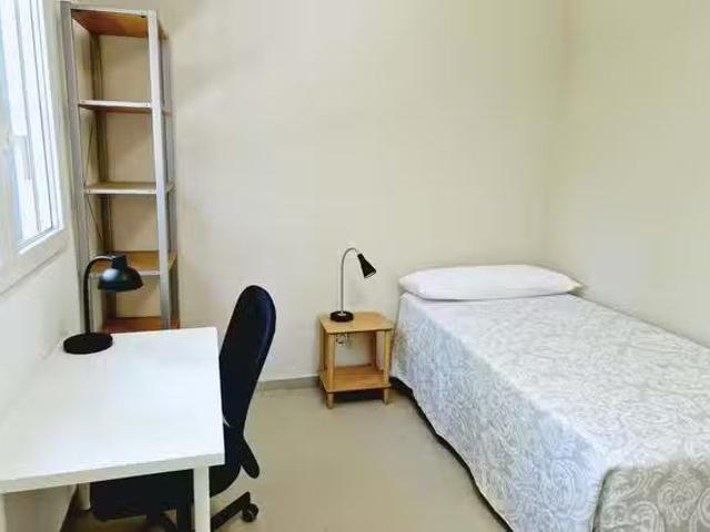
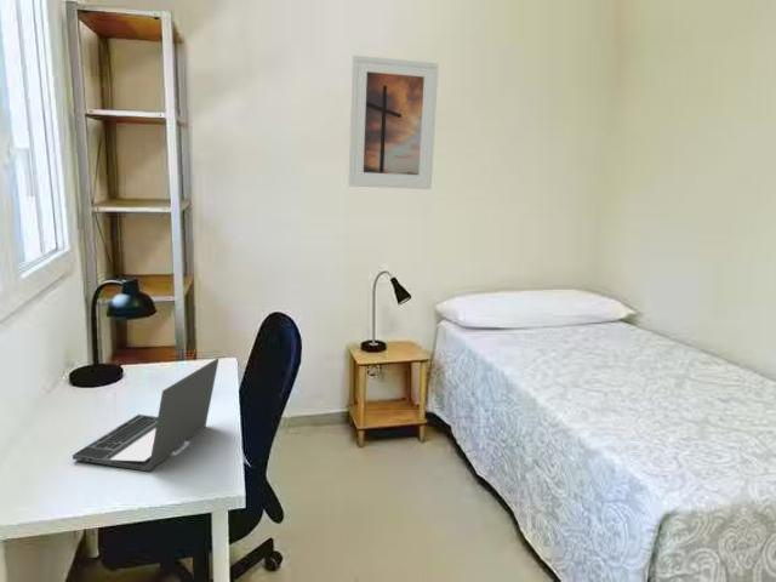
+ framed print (393, 124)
+ laptop (159, 409)
